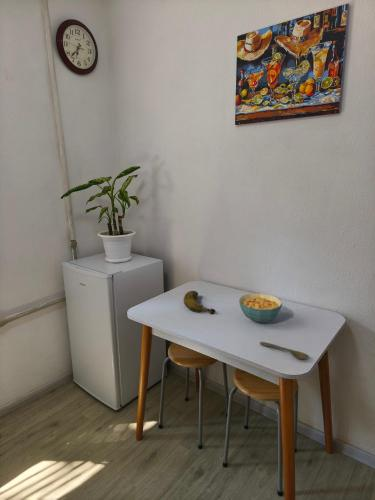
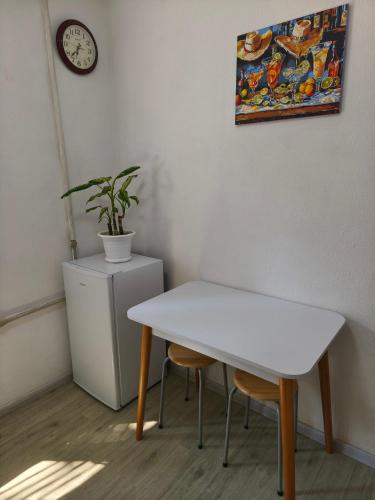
- banana (198, 303)
- cereal bowl (259, 310)
- spoon (283, 349)
